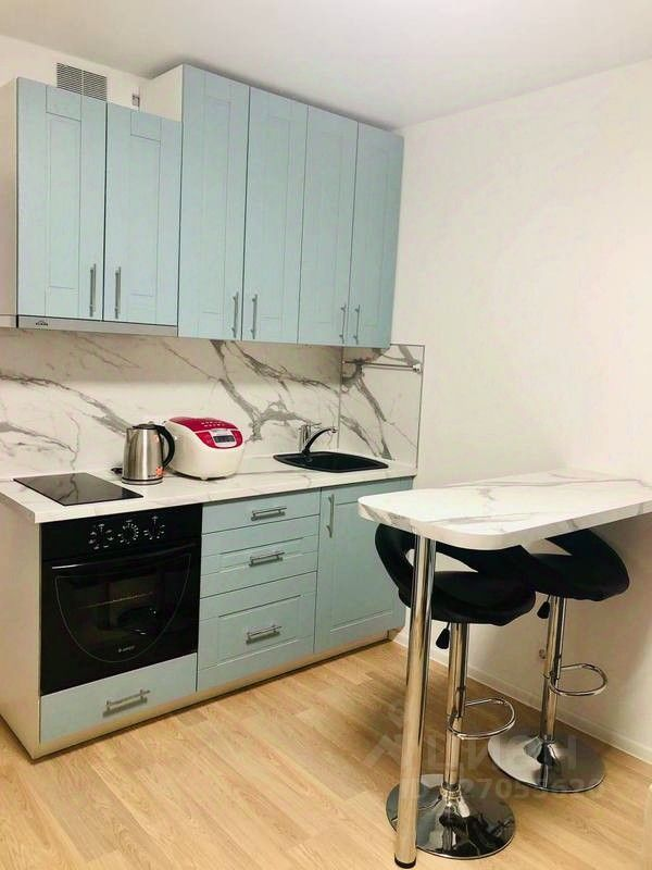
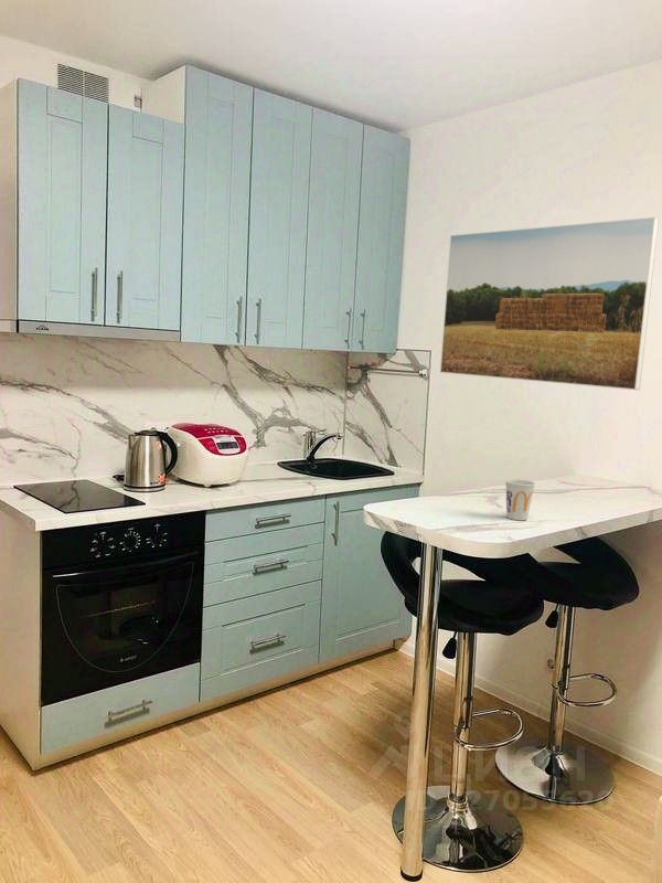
+ cup (519, 499)
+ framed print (535, 305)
